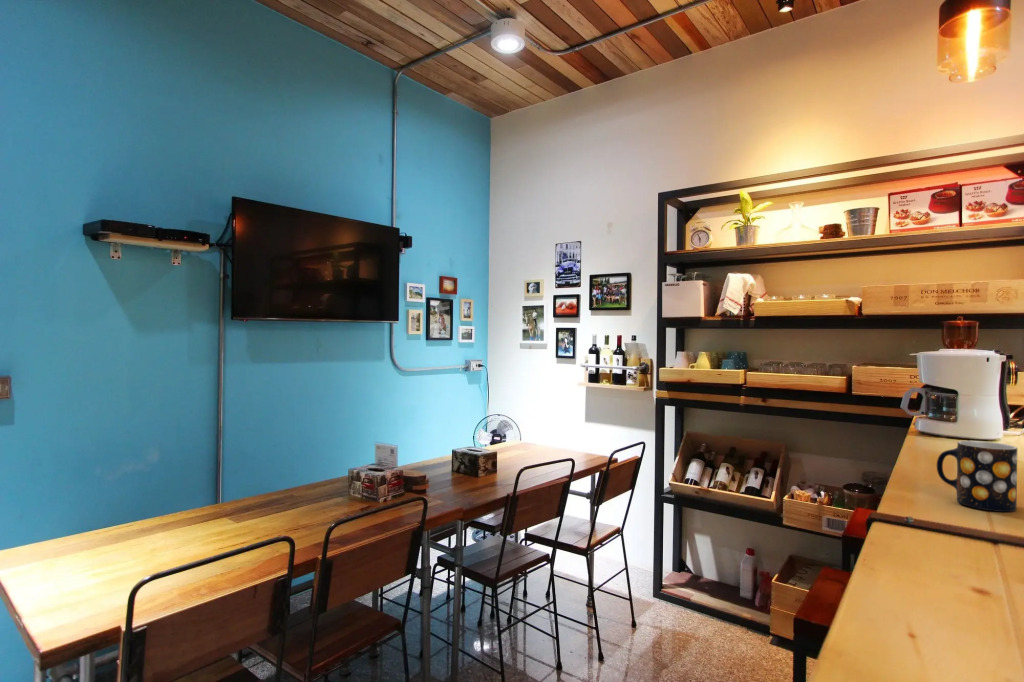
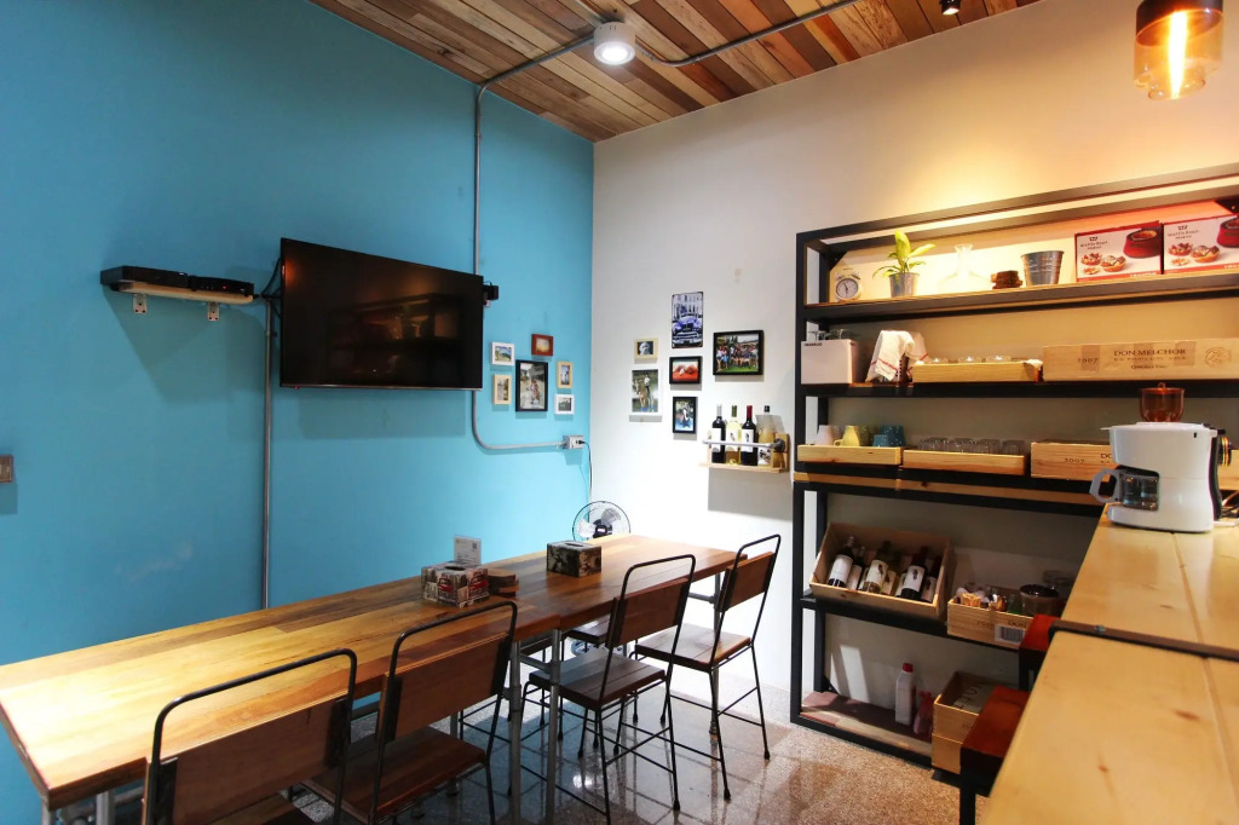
- mug (975, 473)
